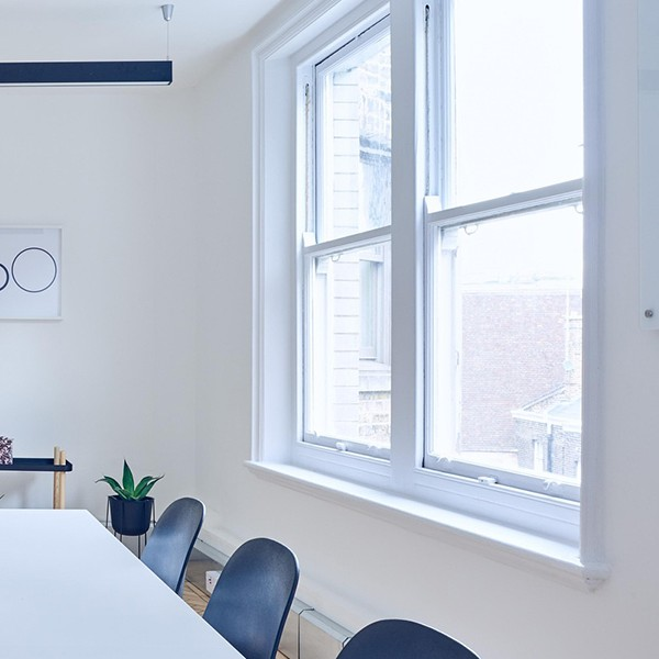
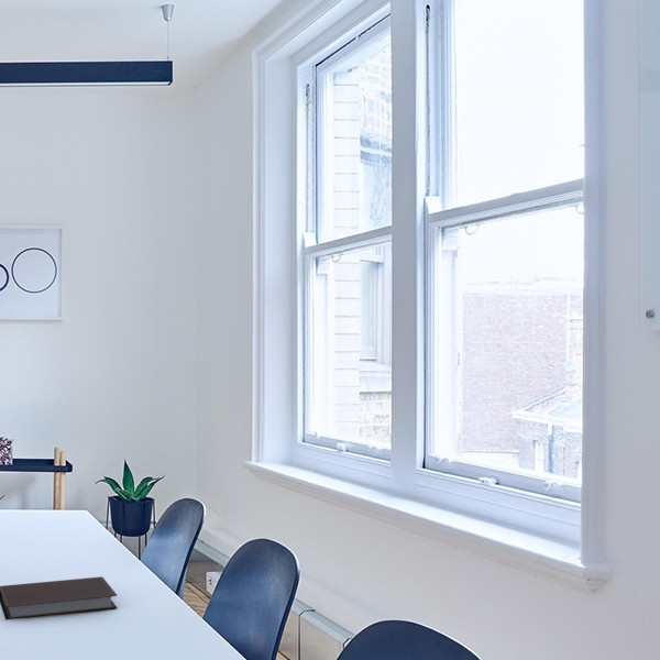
+ notebook (56, 596)
